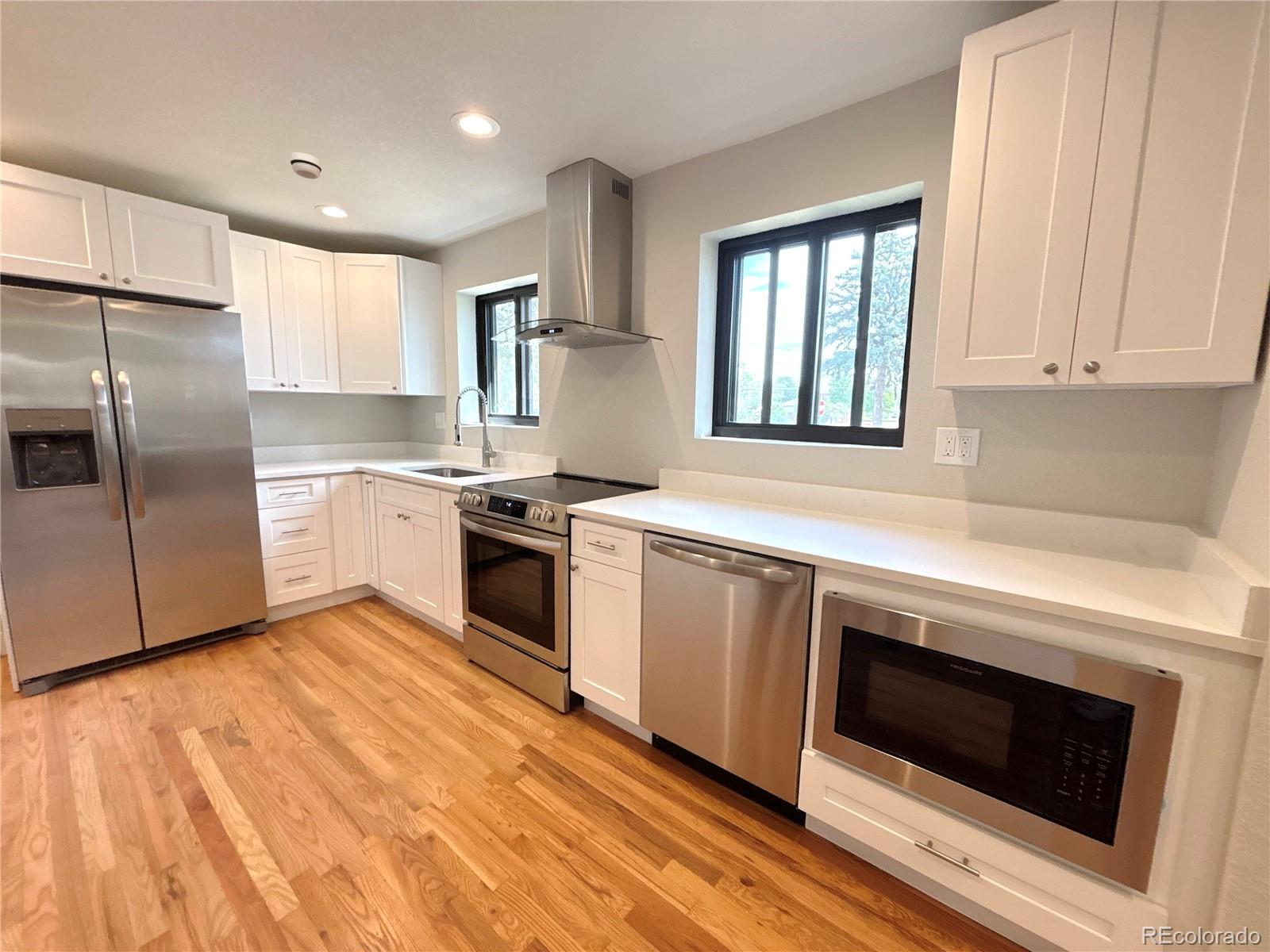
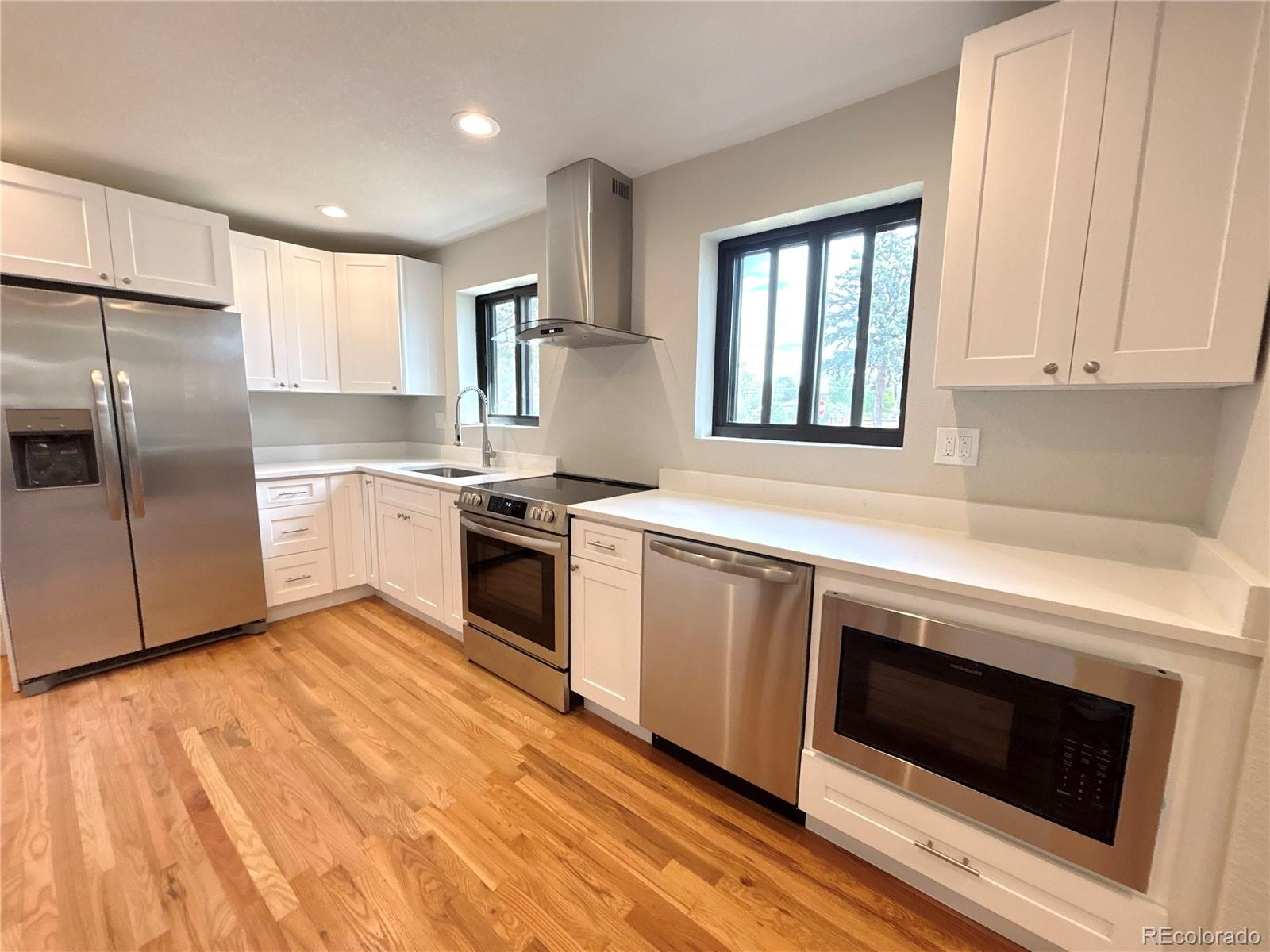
- smoke detector (306, 166)
